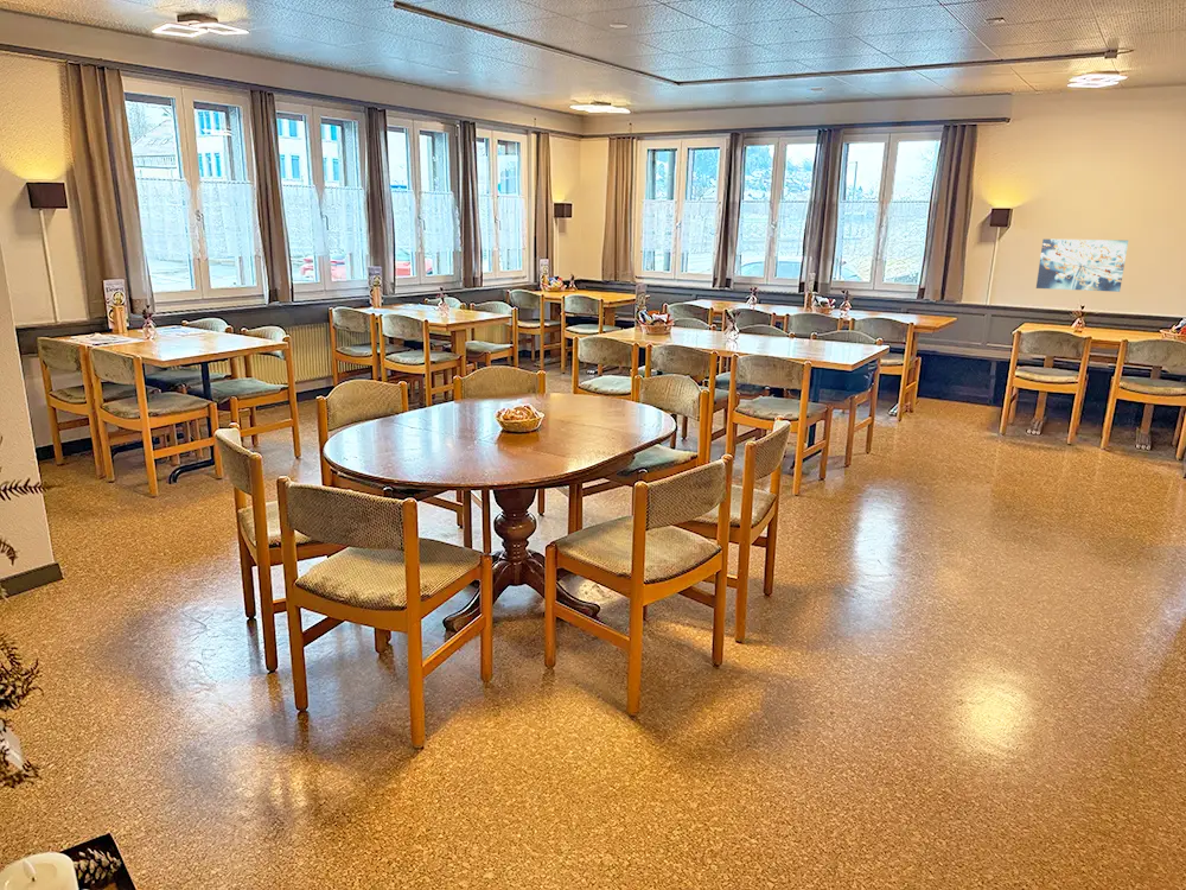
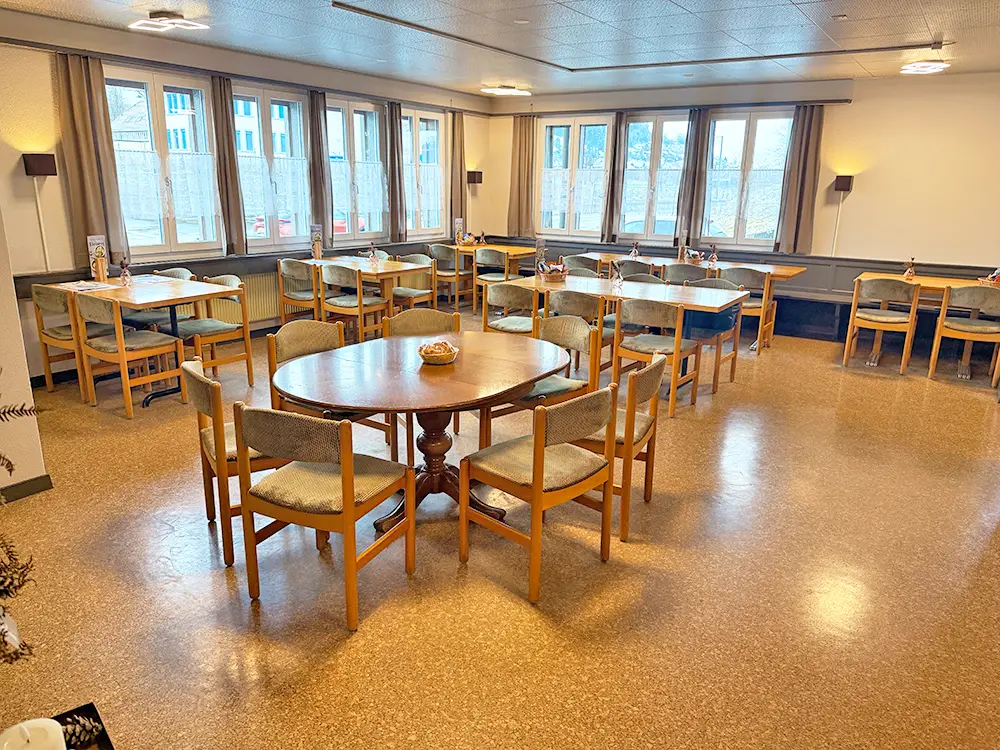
- wall art (1080, 265)
